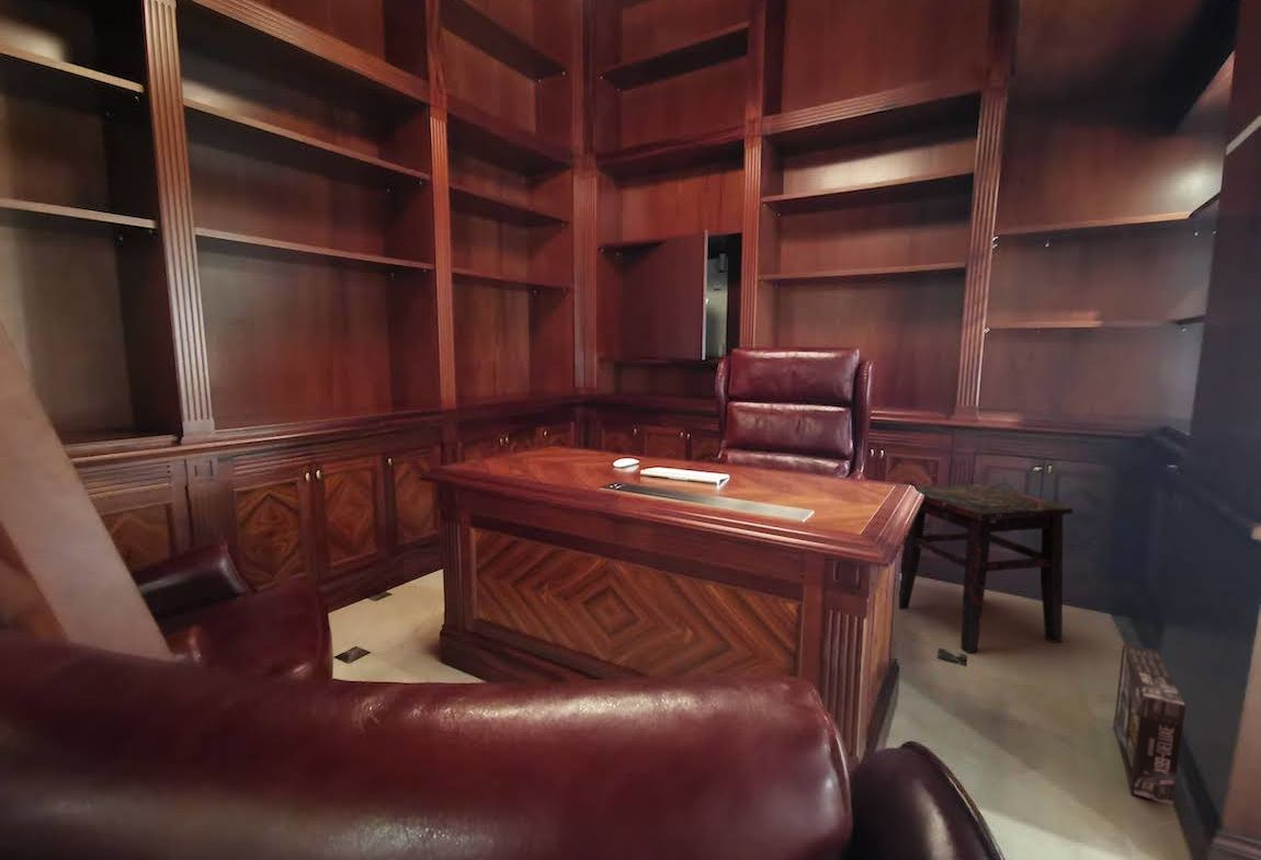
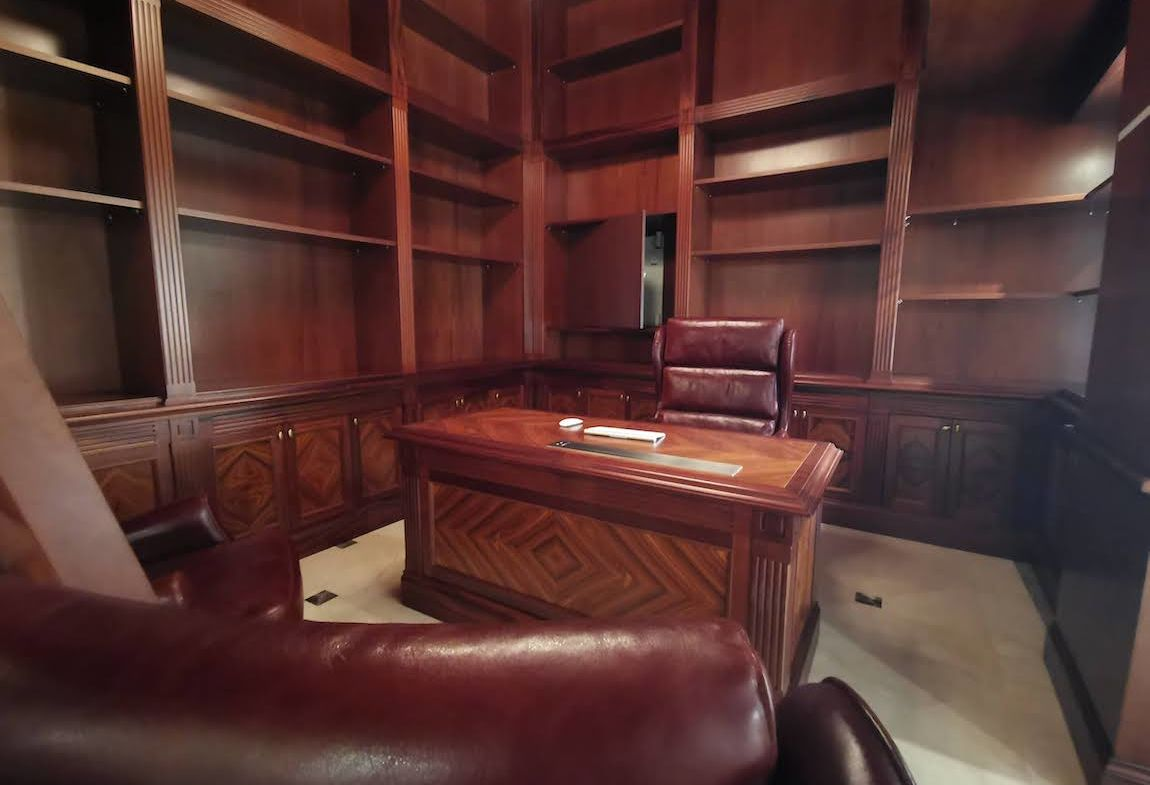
- box (1146, 716)
- side table (976, 560)
